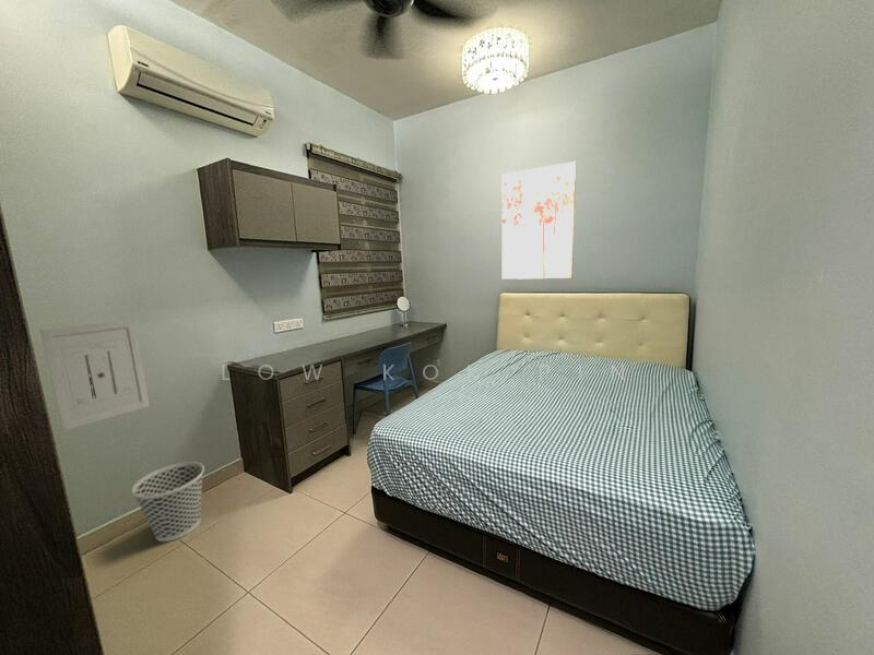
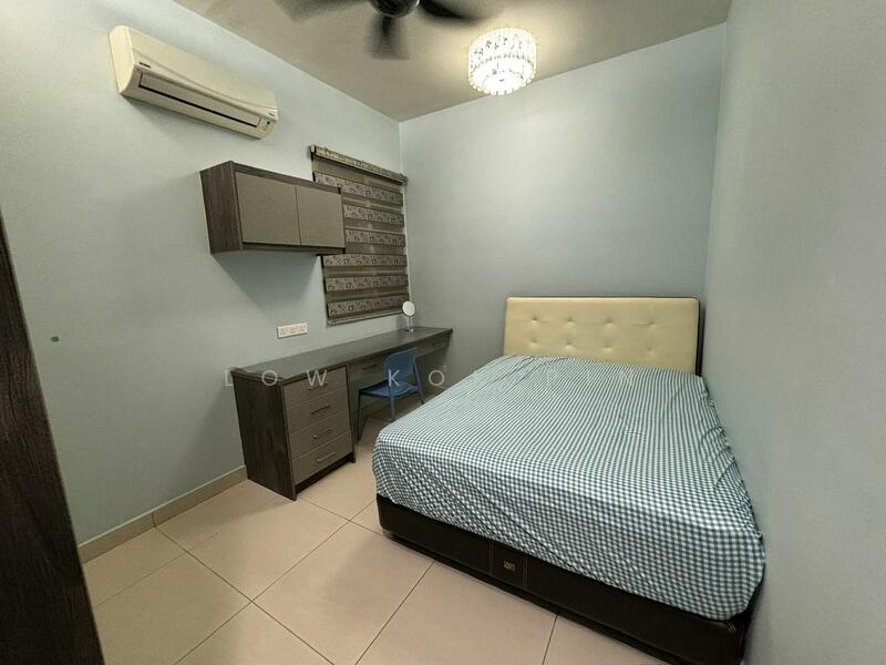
- wall art (101, 371)
- wastebasket (174, 502)
- wall art (535, 225)
